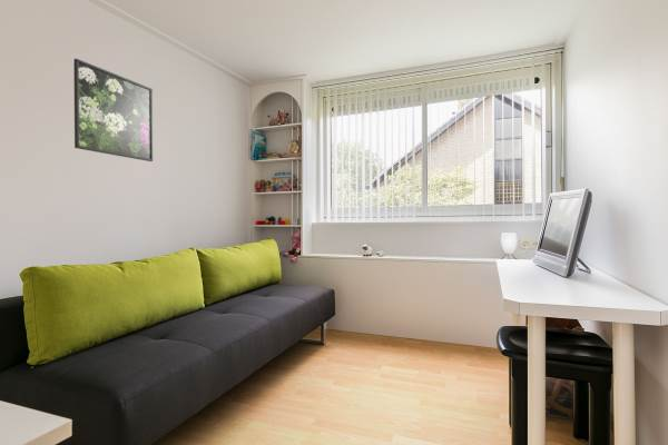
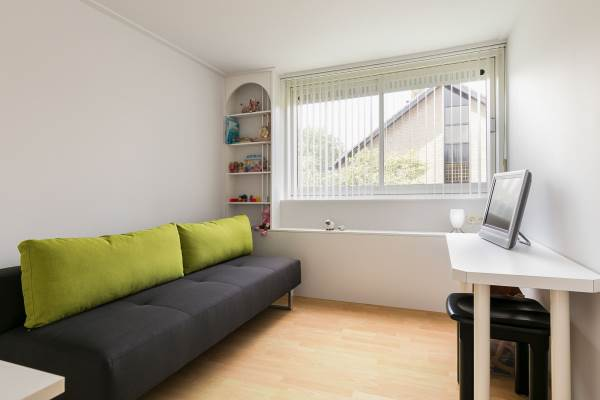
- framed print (117, 115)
